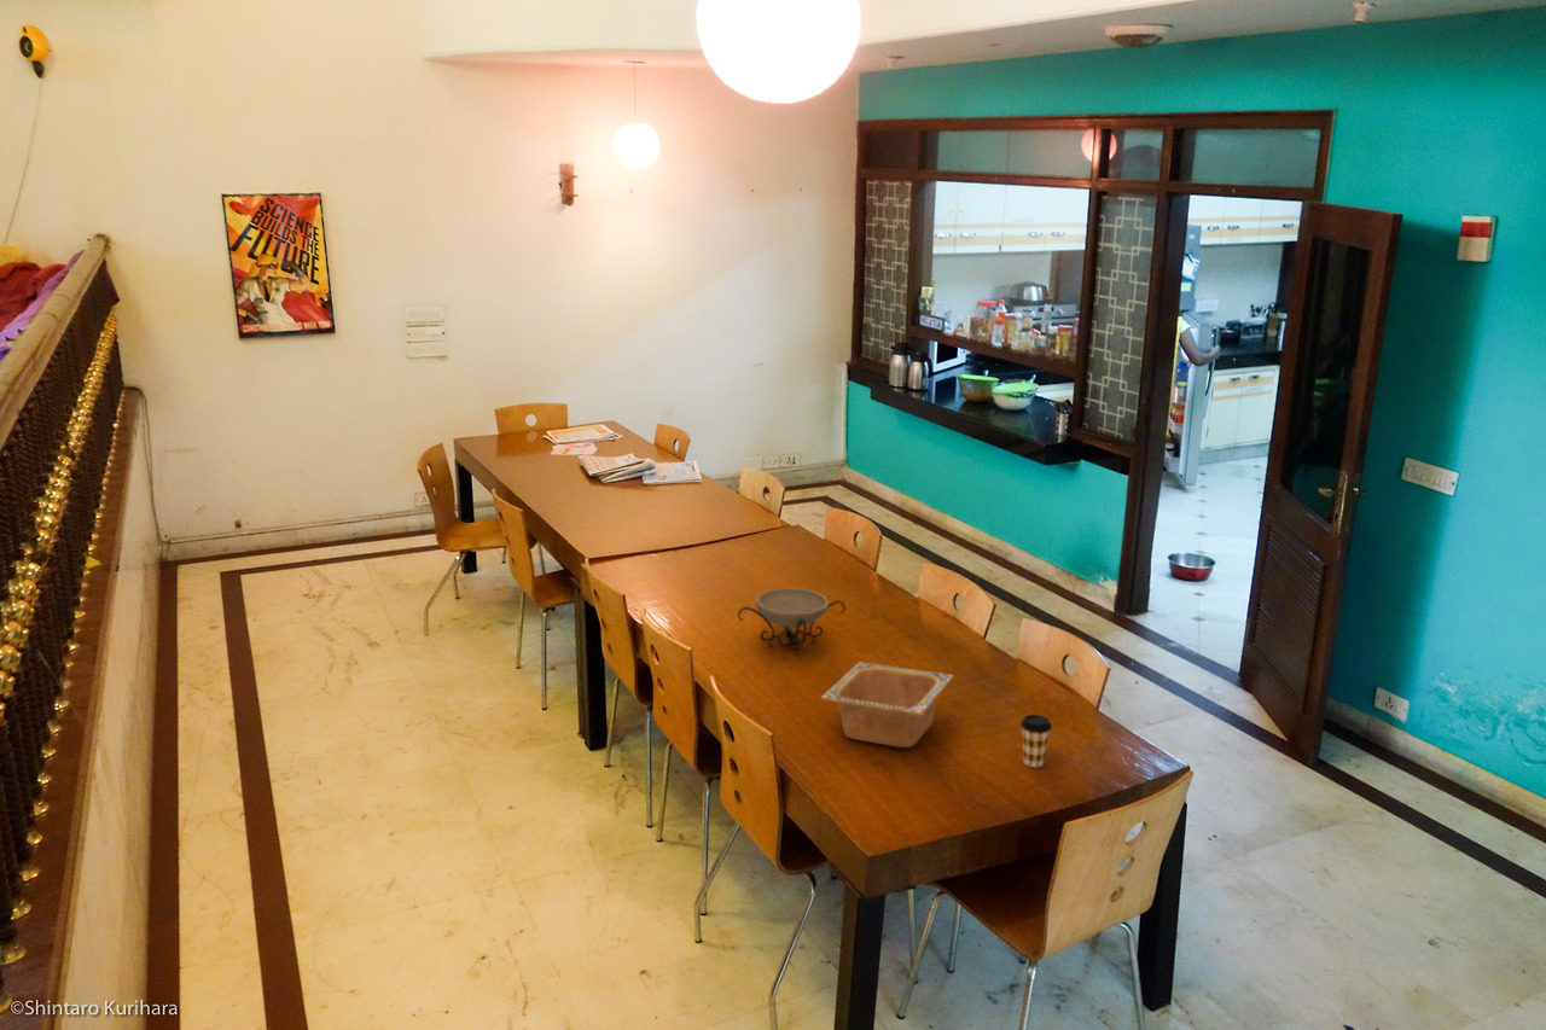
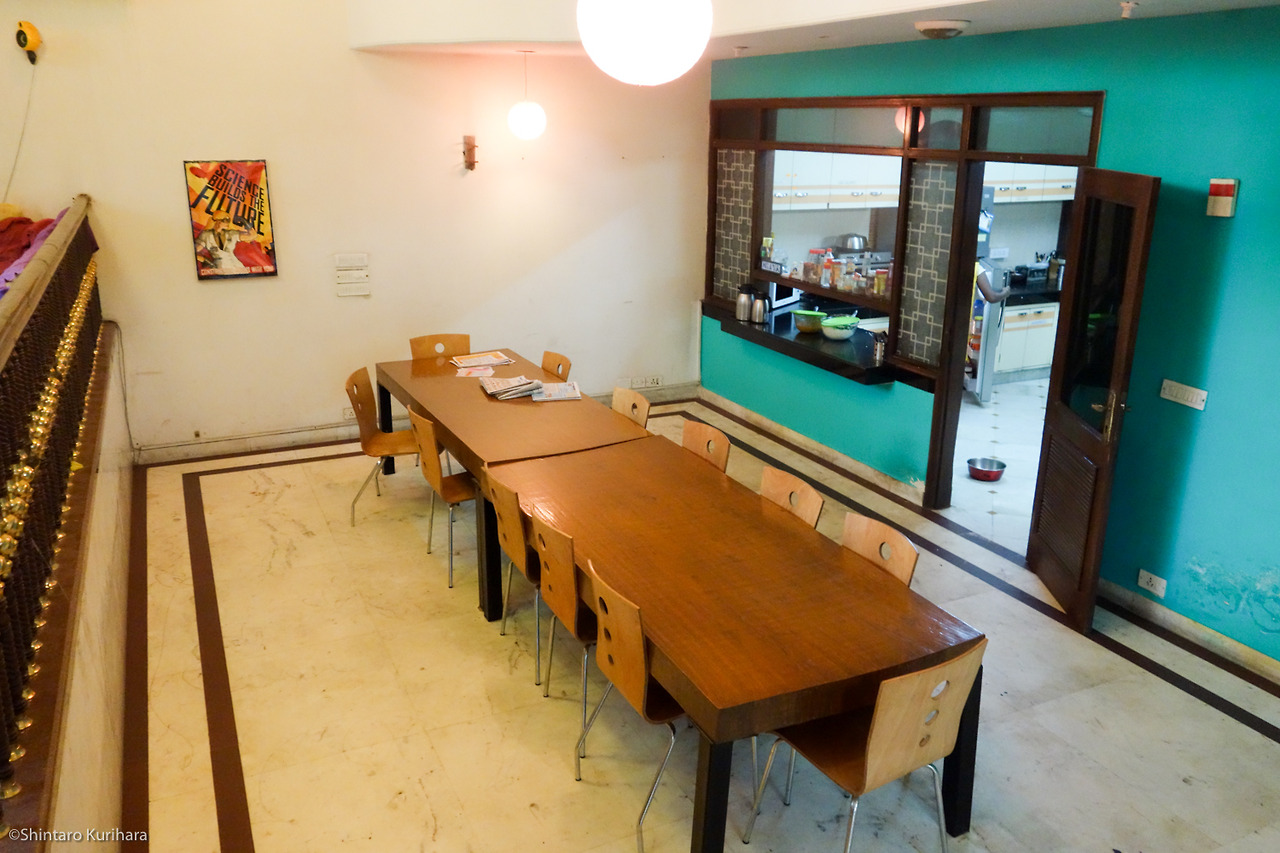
- coffee cup (1035, 740)
- serving bowl (888, 708)
- decorative bowl (791, 623)
